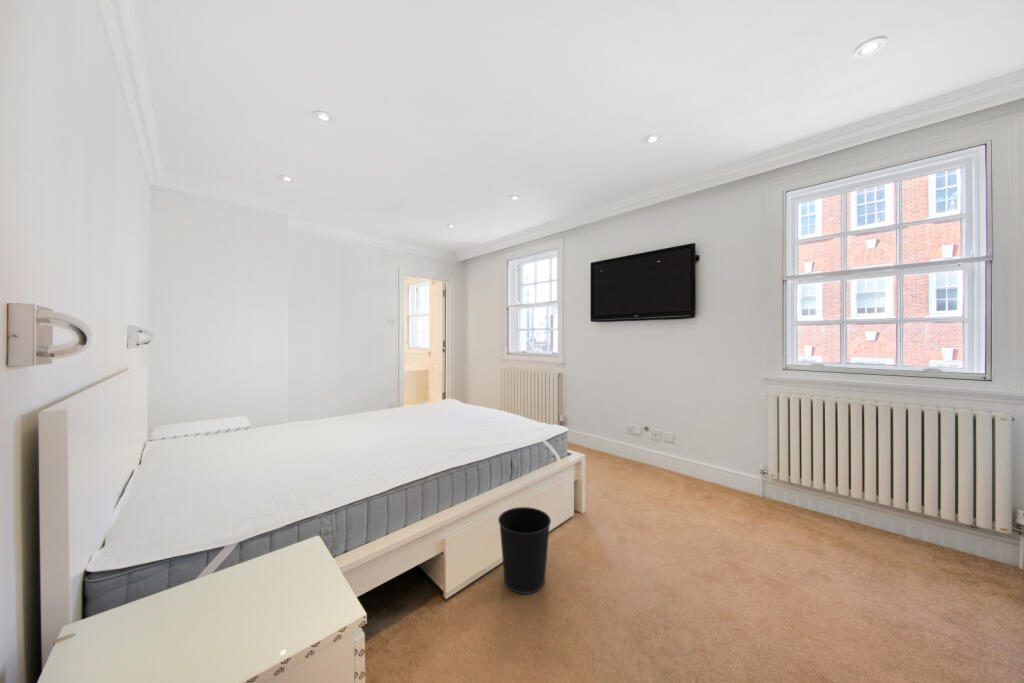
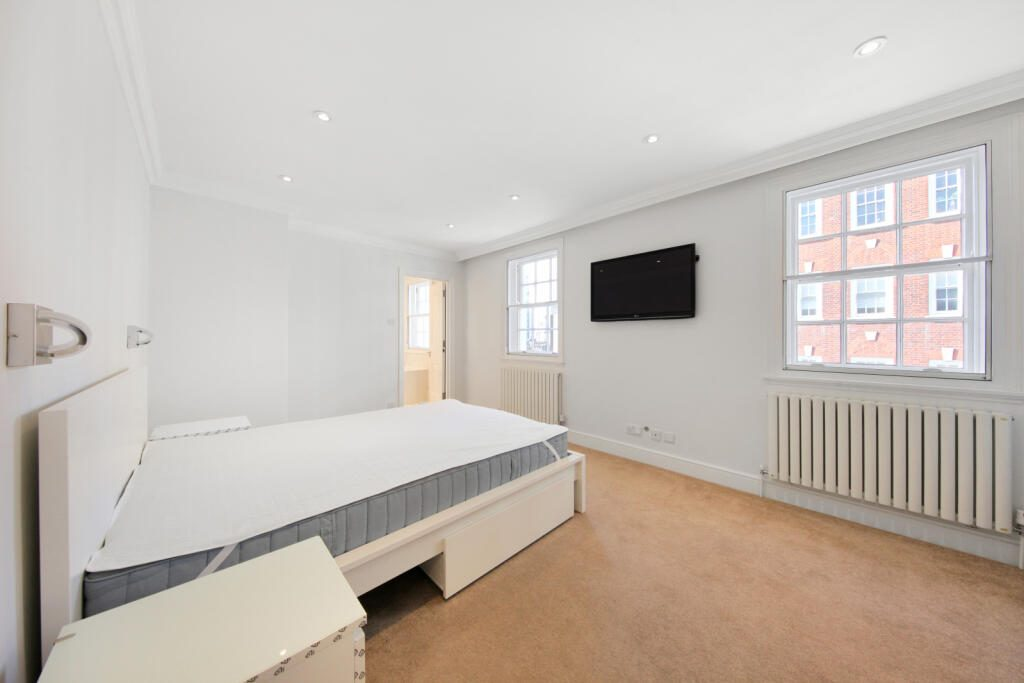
- wastebasket (524, 549)
